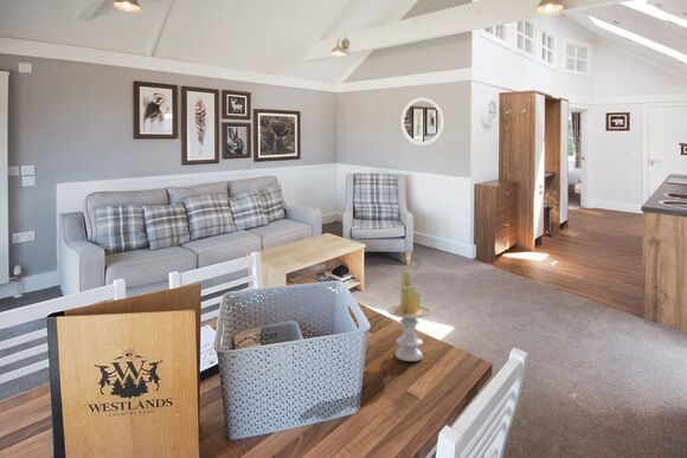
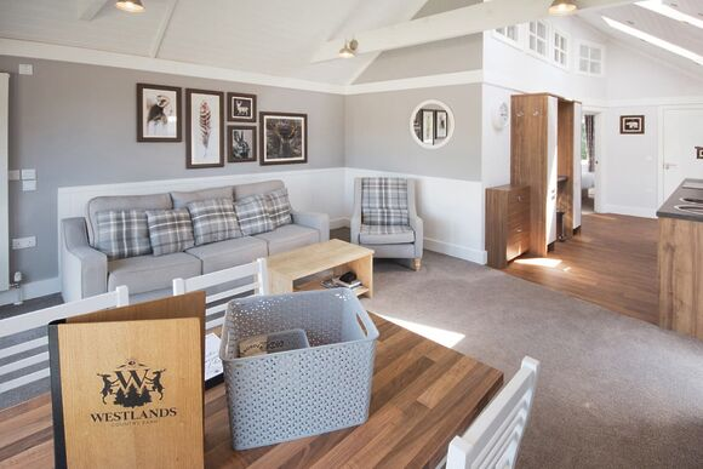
- candle (409, 312)
